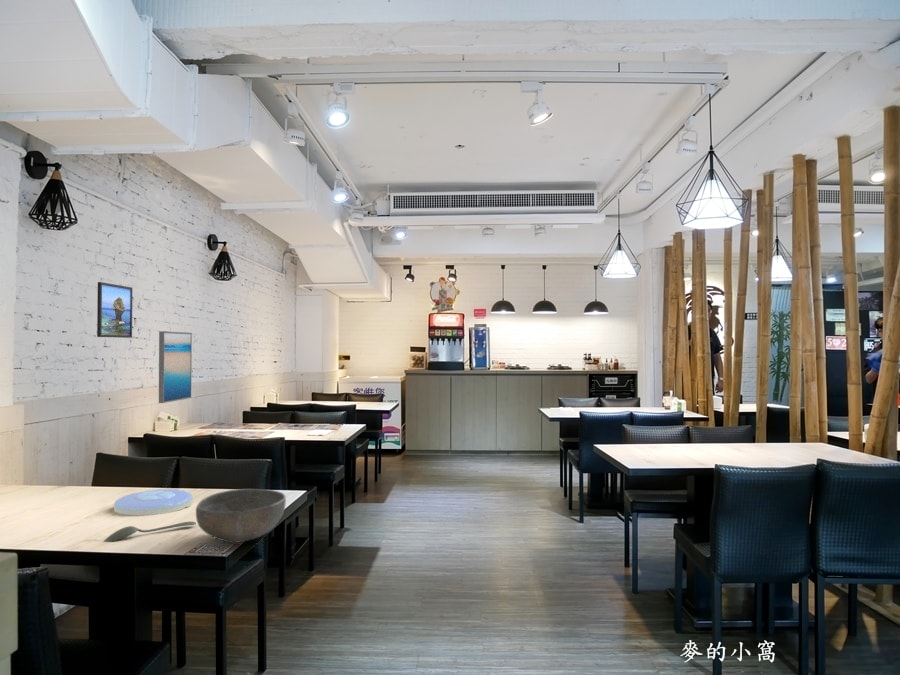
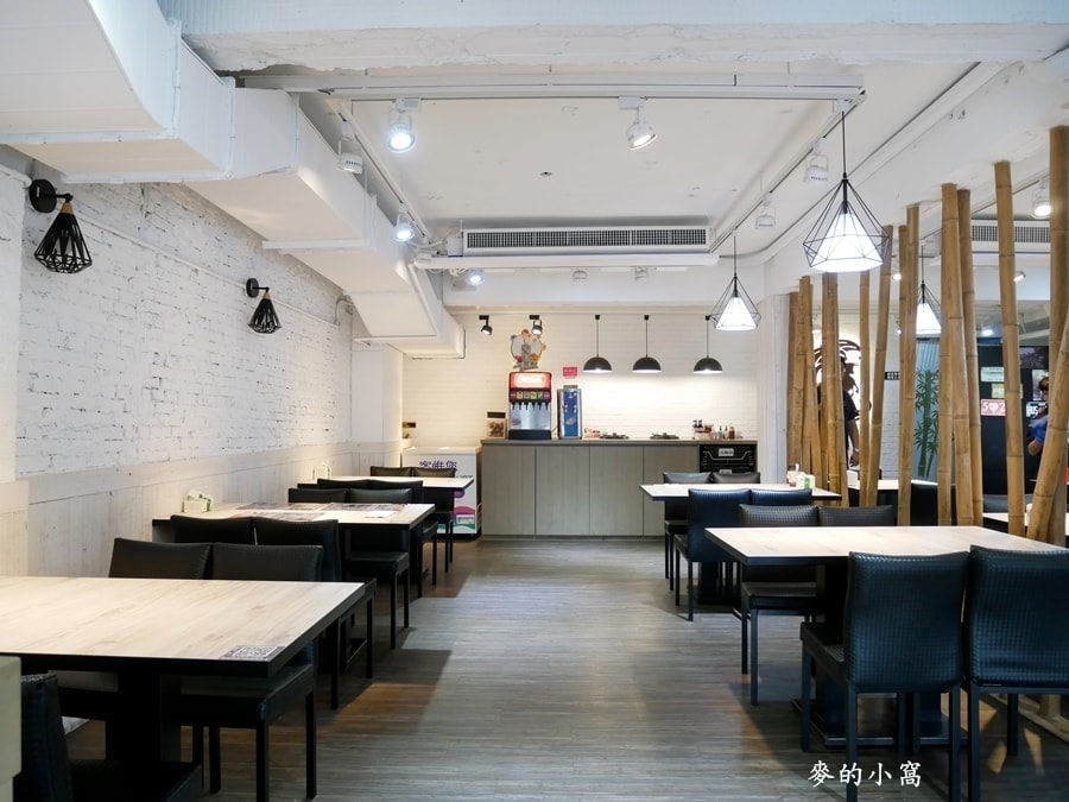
- plate (154, 499)
- bowl (241, 518)
- wall art (176, 366)
- spoon (151, 529)
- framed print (115, 311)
